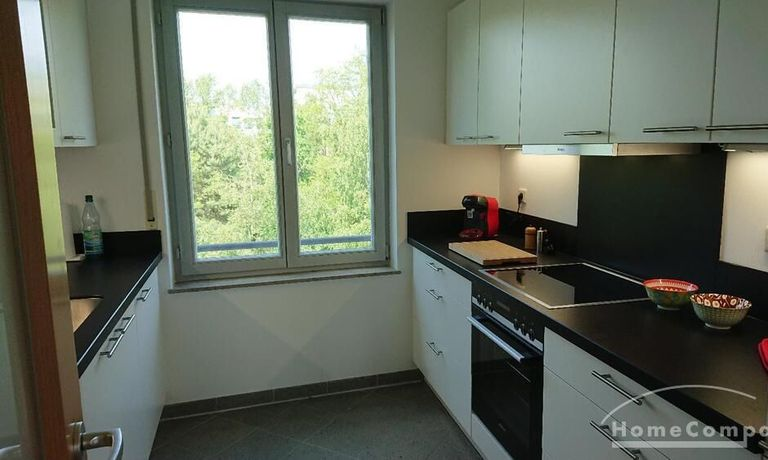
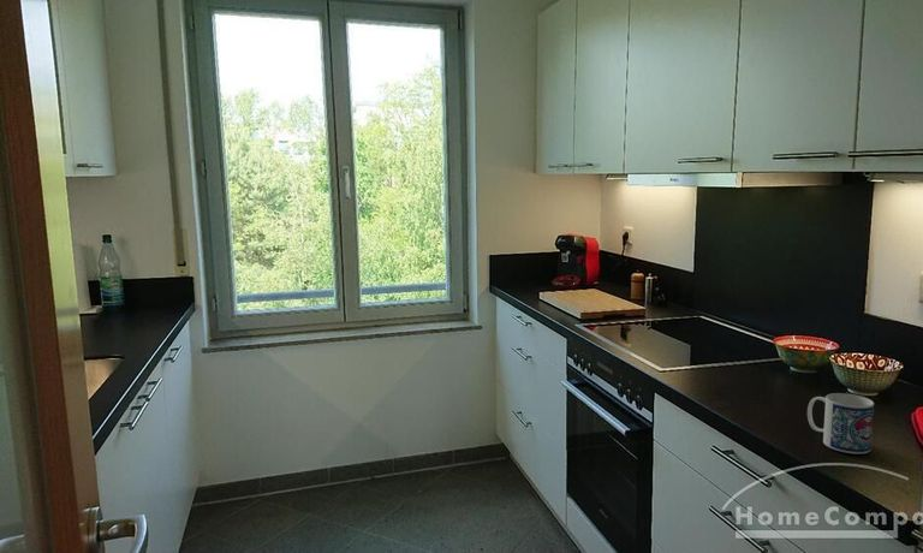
+ mug (836, 420)
